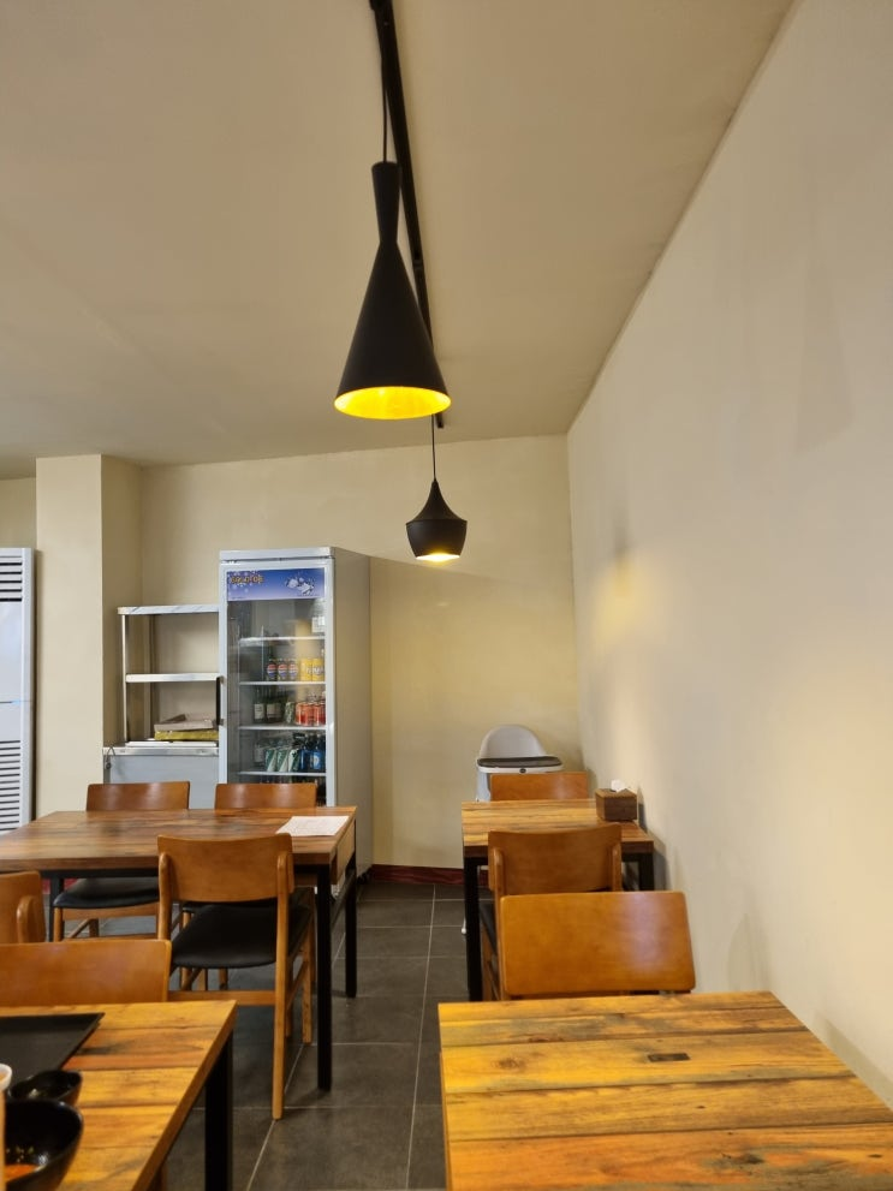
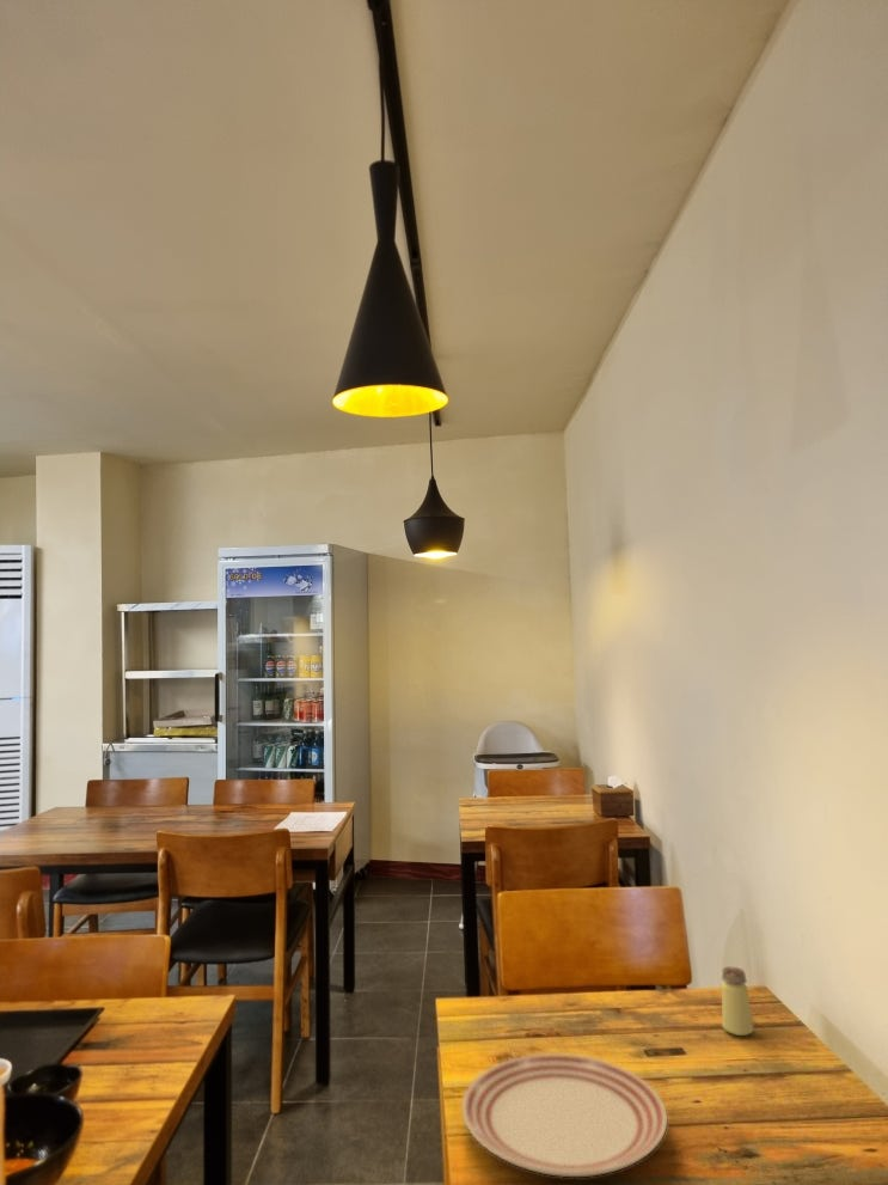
+ saltshaker (735, 998)
+ dinner plate (562, 1114)
